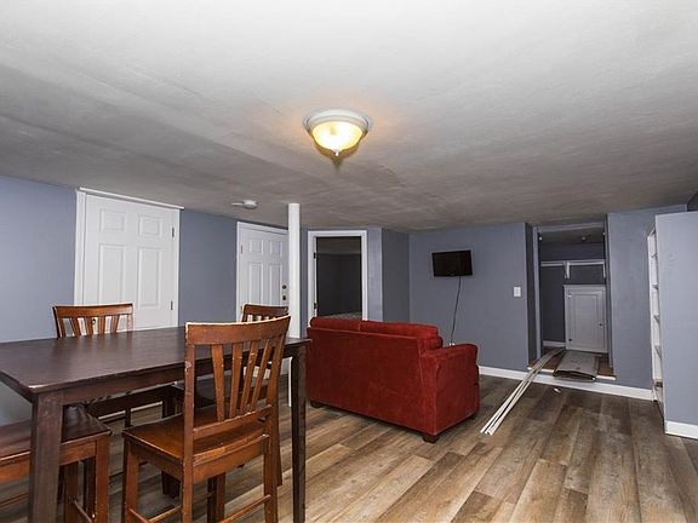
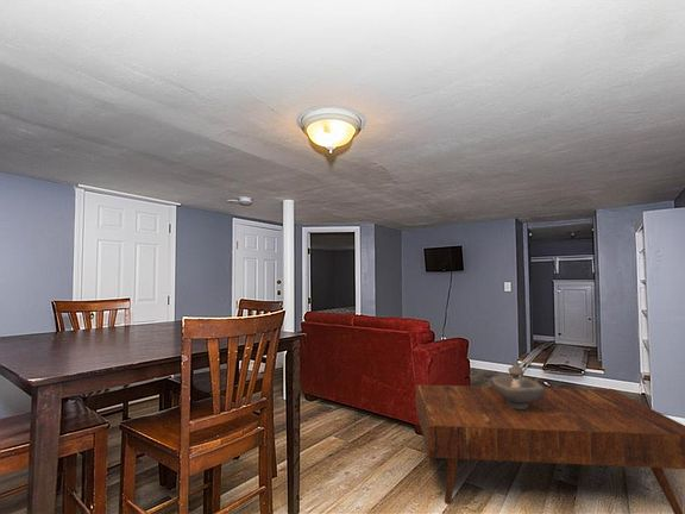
+ decorative bowl (516, 384)
+ coffee table (532, 439)
